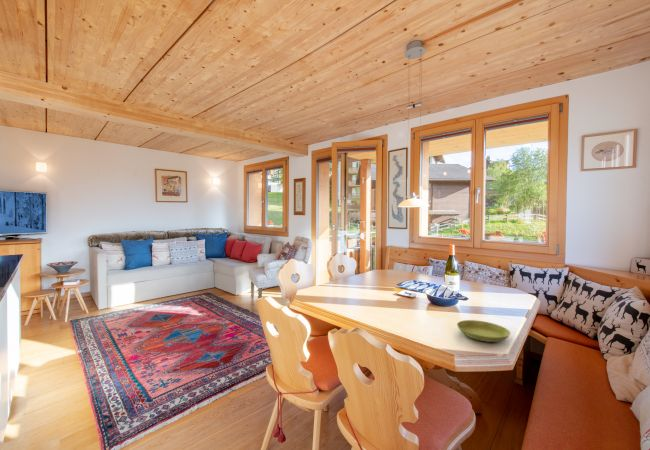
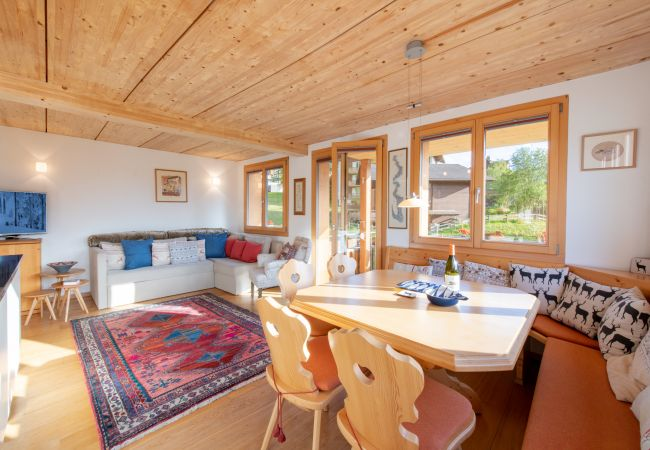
- saucer (482, 331)
